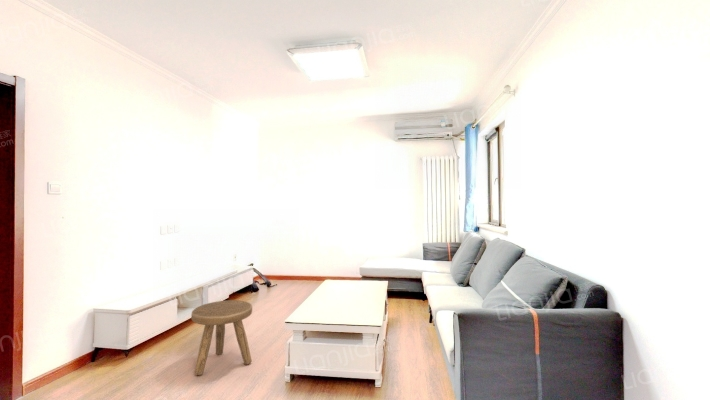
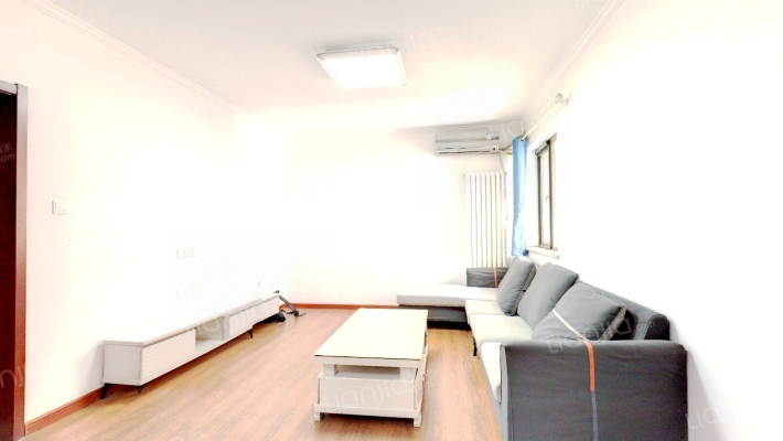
- stool (222, 335)
